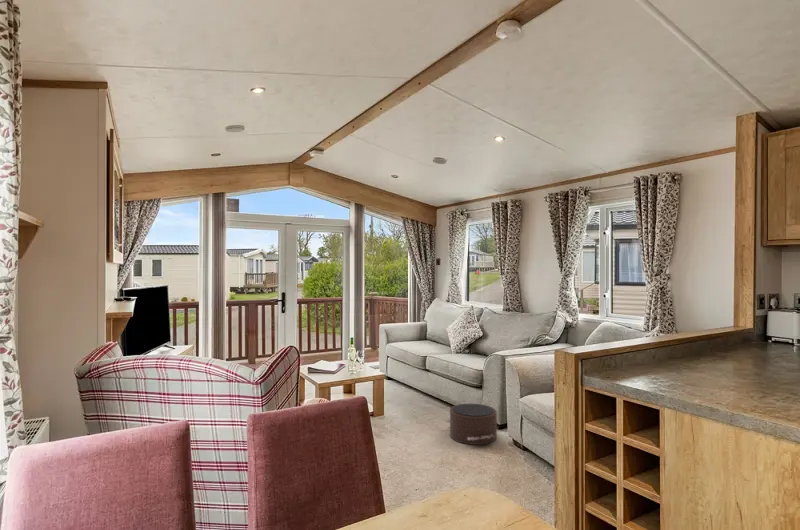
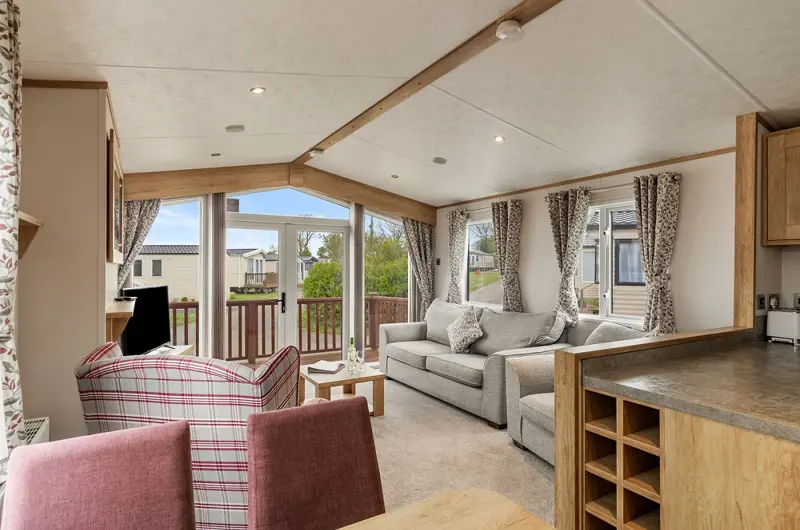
- pouf (469, 422)
